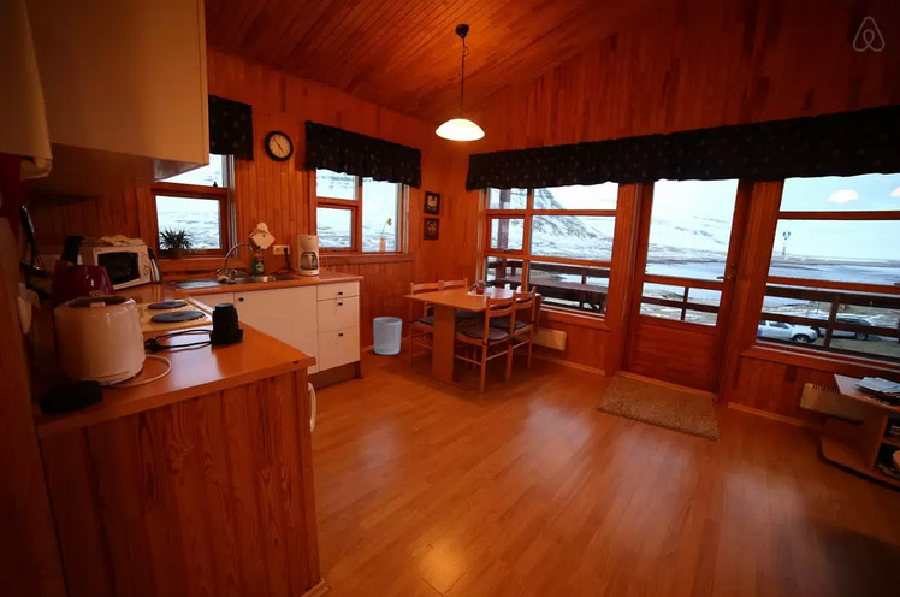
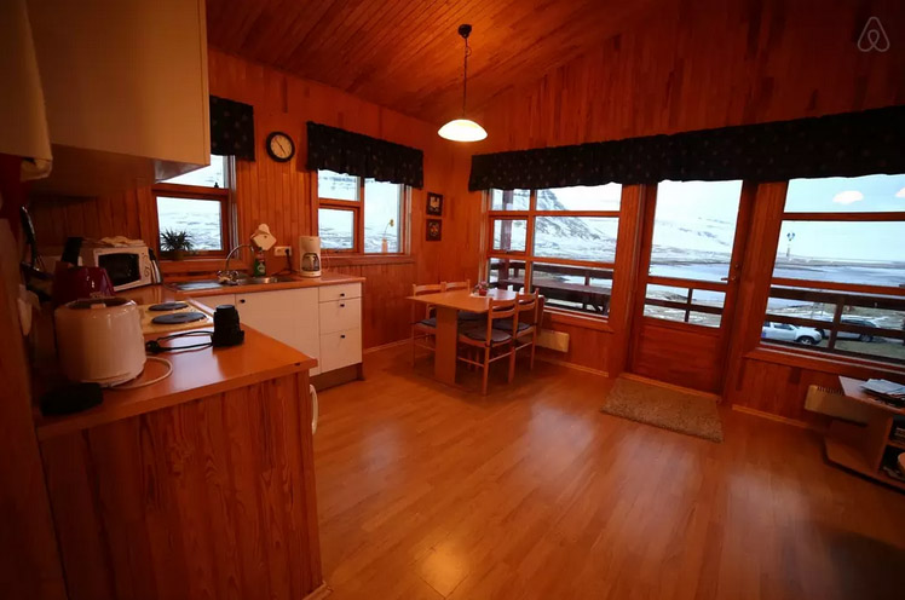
- waste bin (386, 335)
